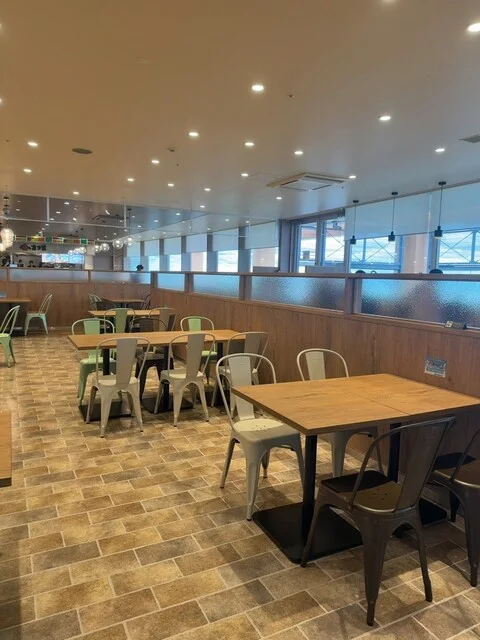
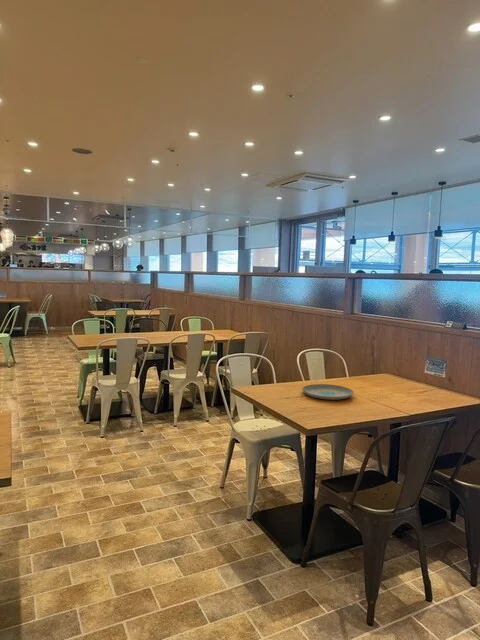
+ plate (327, 392)
